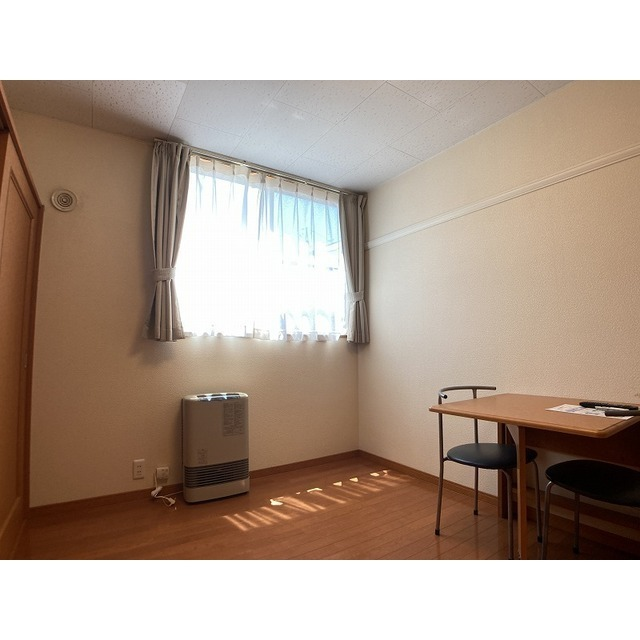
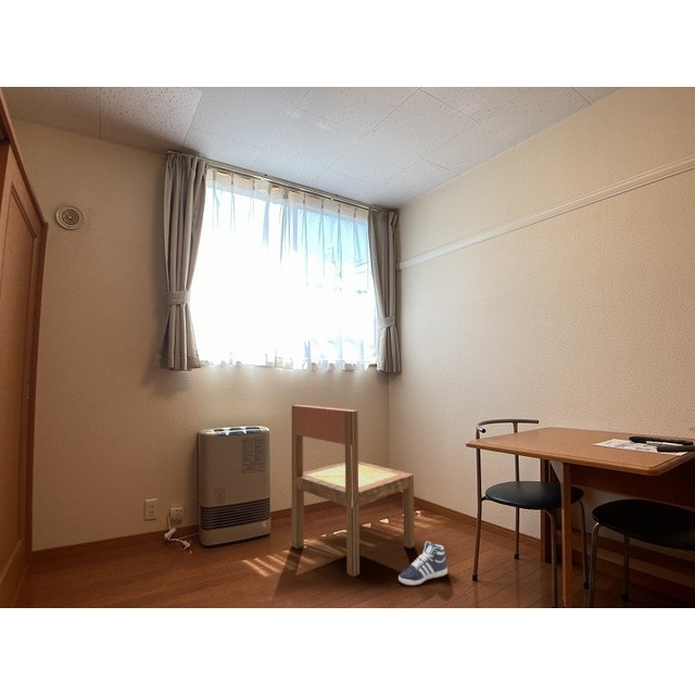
+ dining chair (352, 473)
+ sneaker (422, 561)
